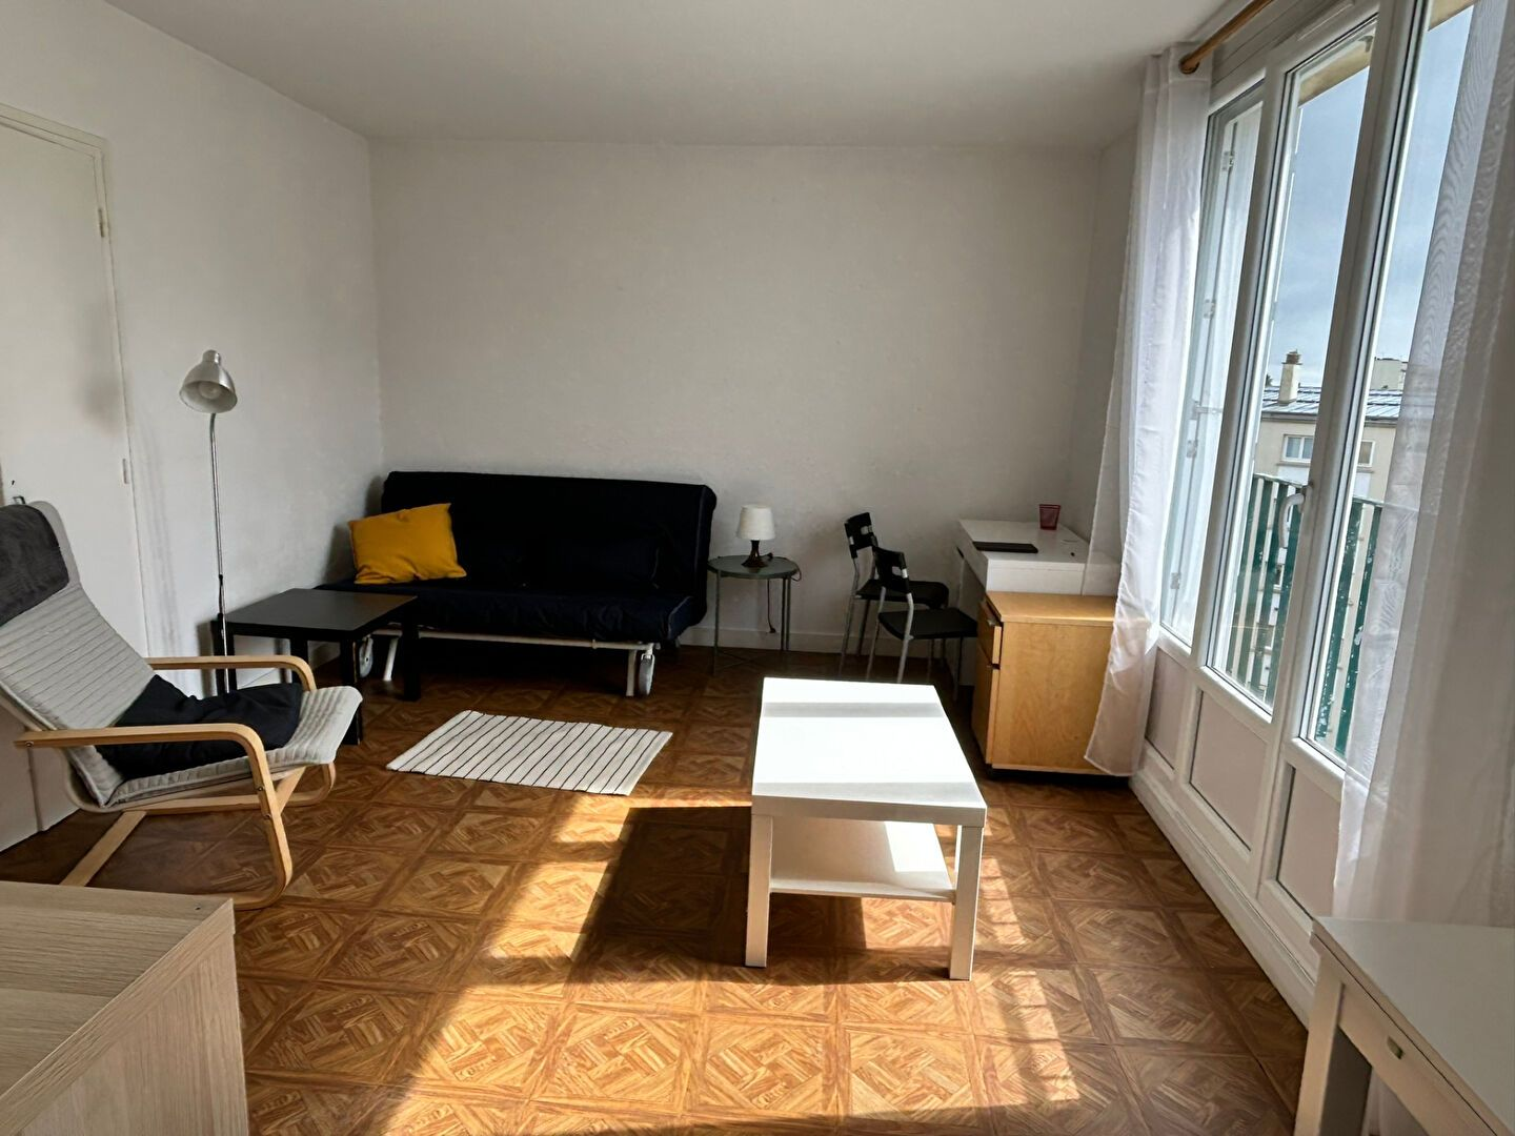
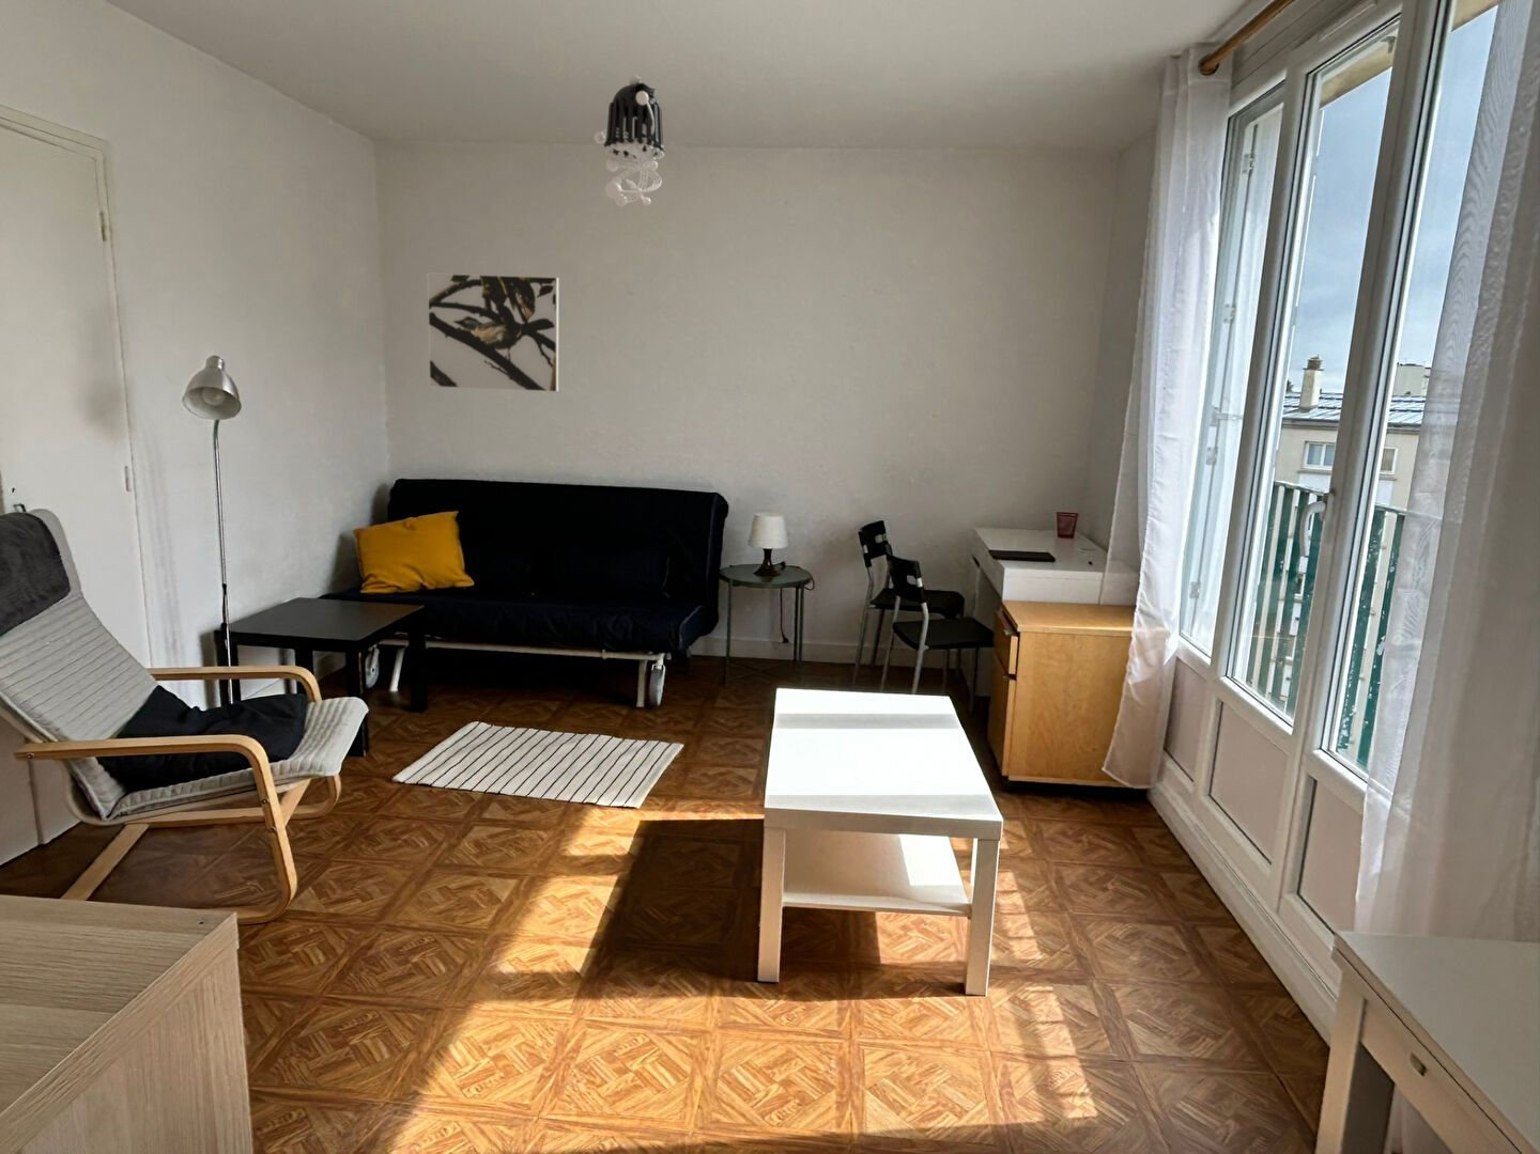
+ pendant lamp (629, 141)
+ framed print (494, 332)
